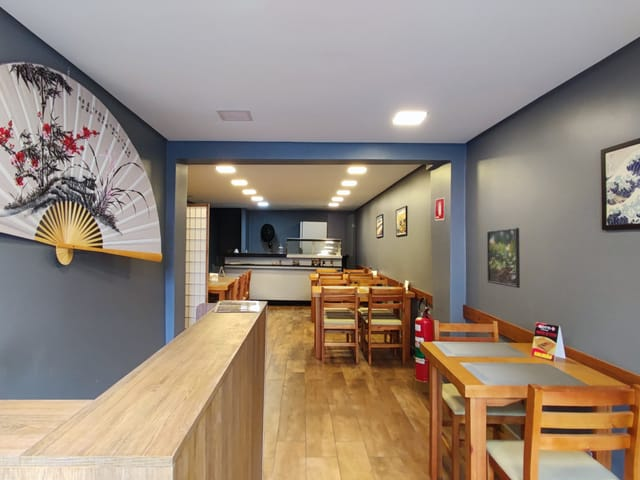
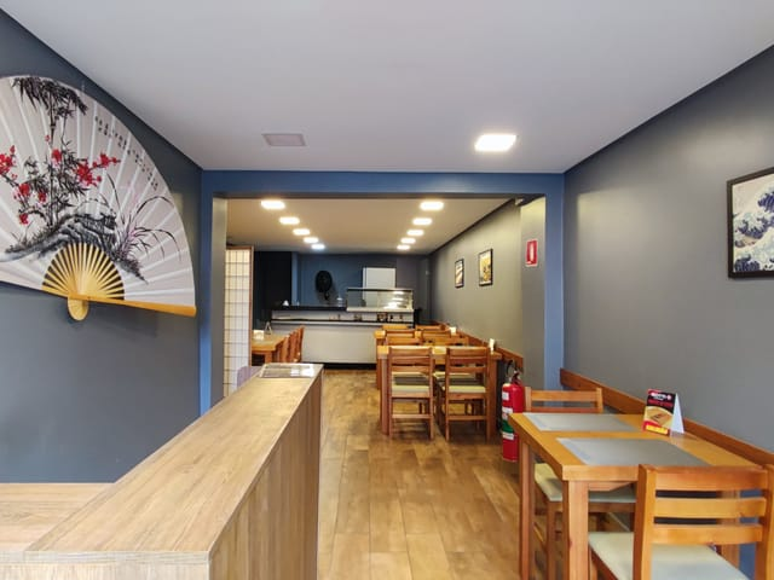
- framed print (502, 257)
